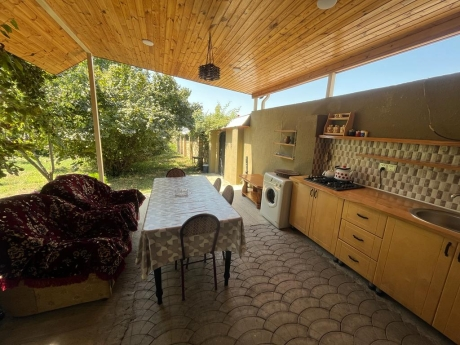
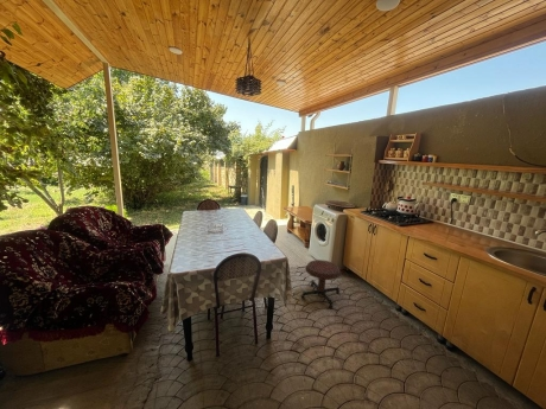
+ stool (322, 281)
